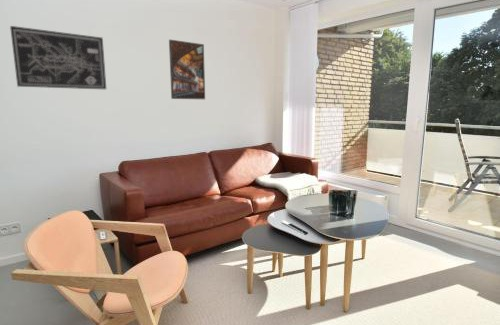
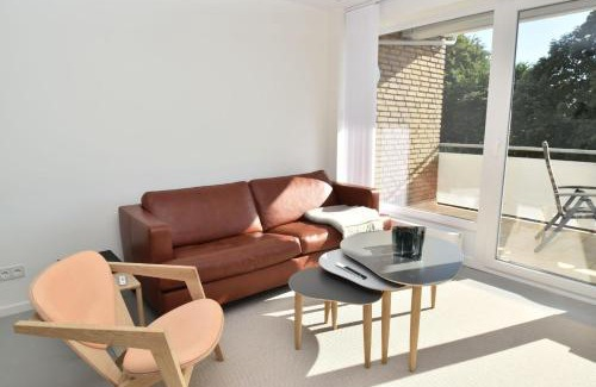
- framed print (187, 71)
- wall art (62, 60)
